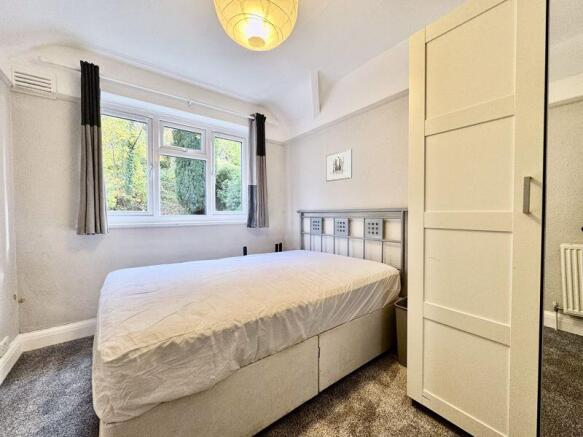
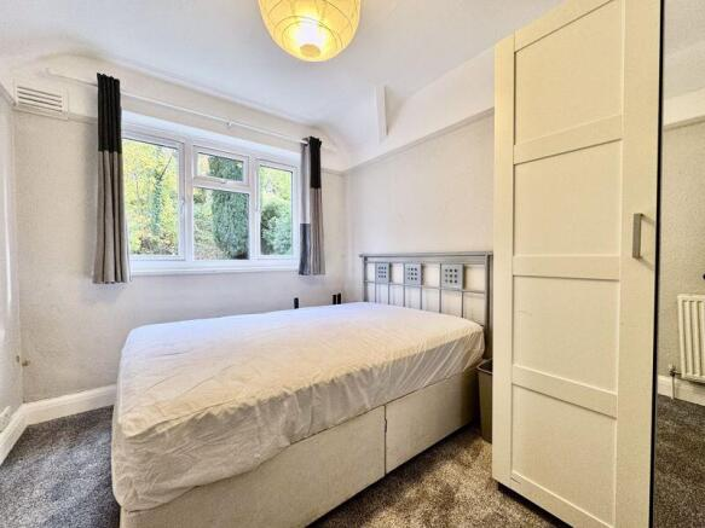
- wall art (338, 166)
